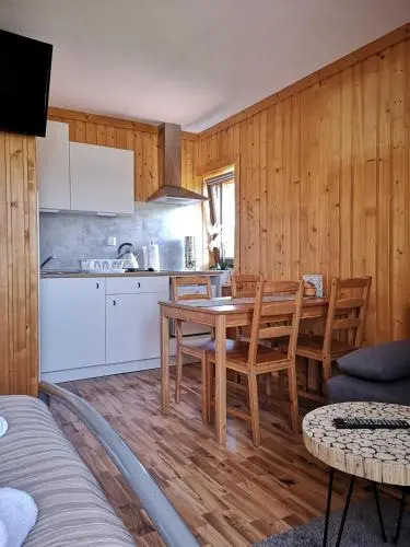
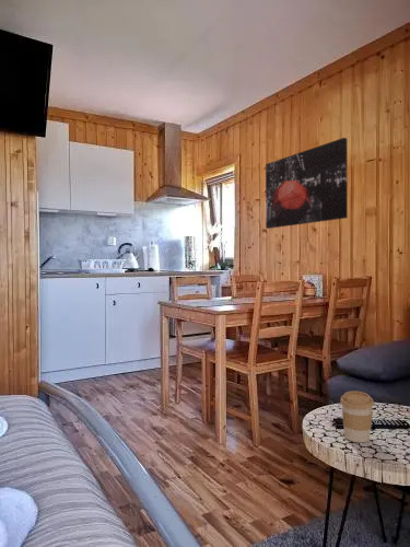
+ coffee cup (356, 416)
+ wall art (302, 187)
